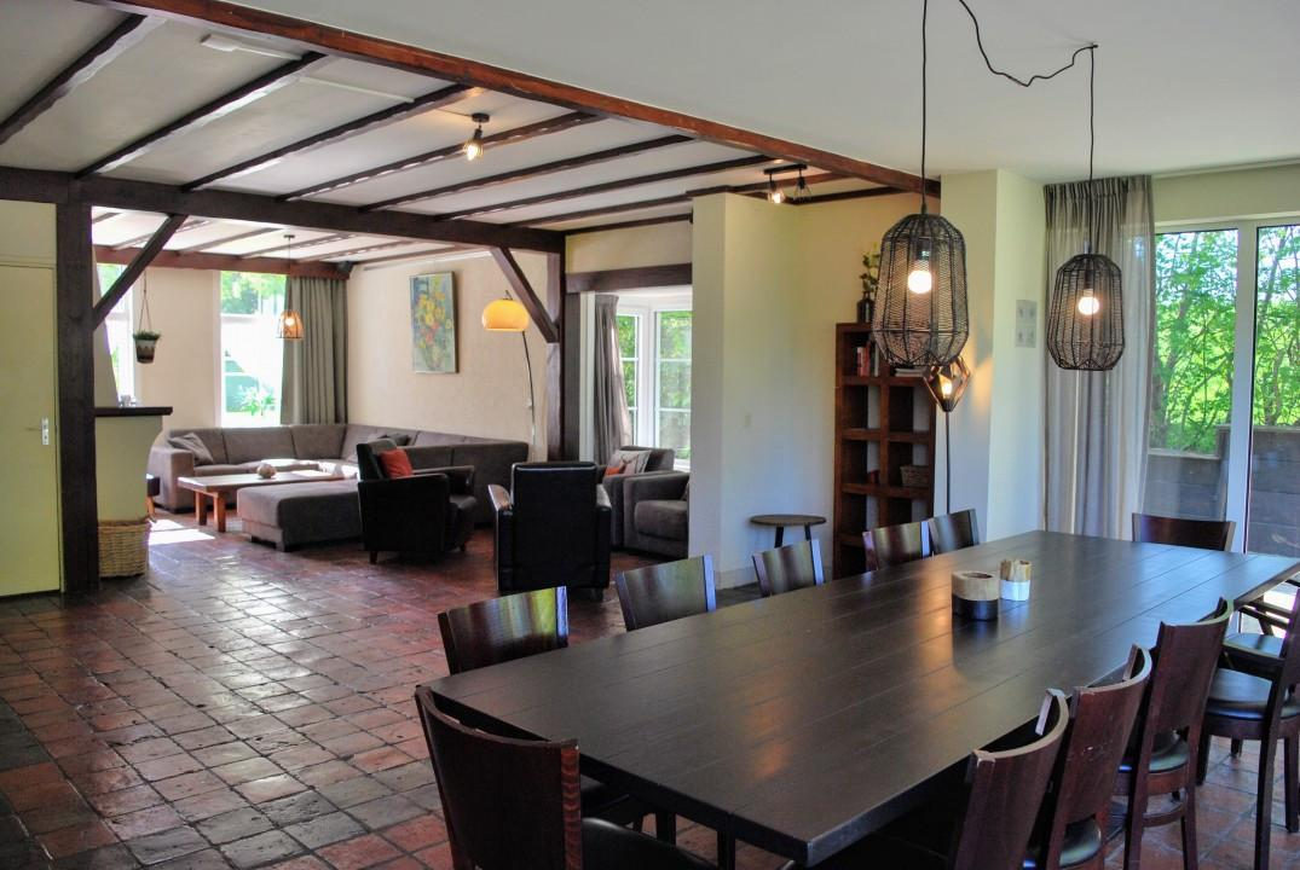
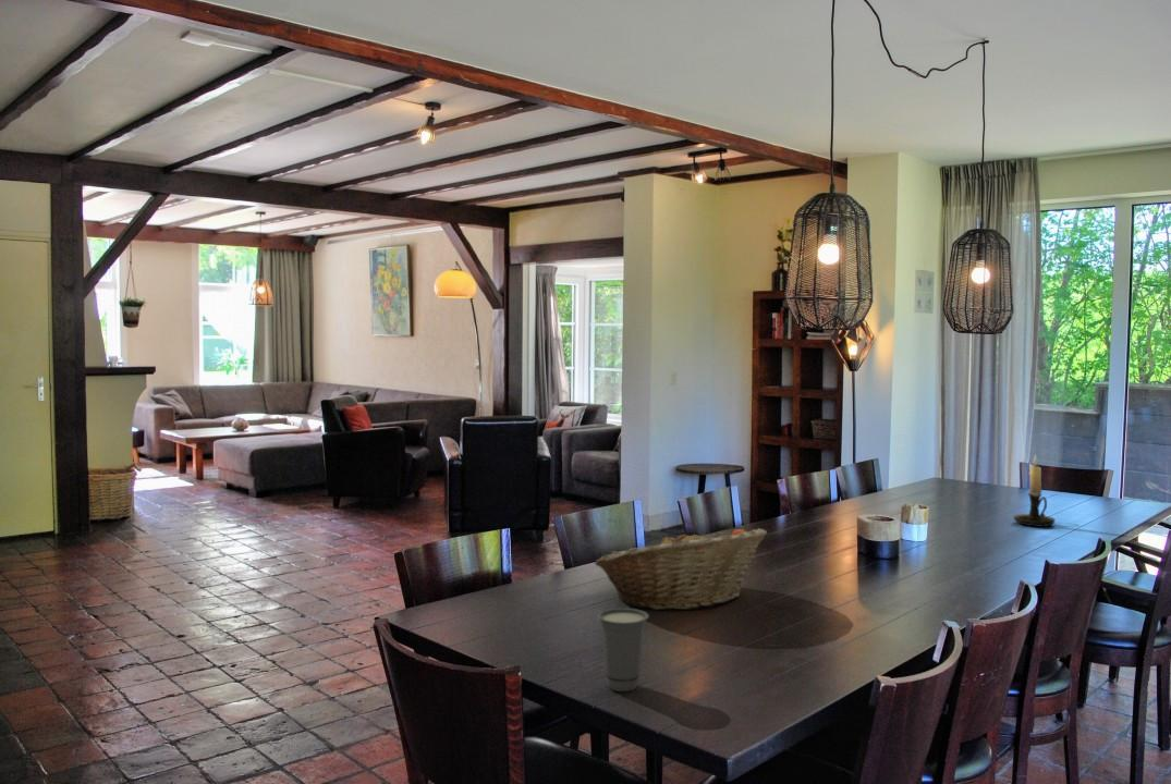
+ fruit basket (682, 561)
+ cup (622, 650)
+ candle holder (1037, 488)
